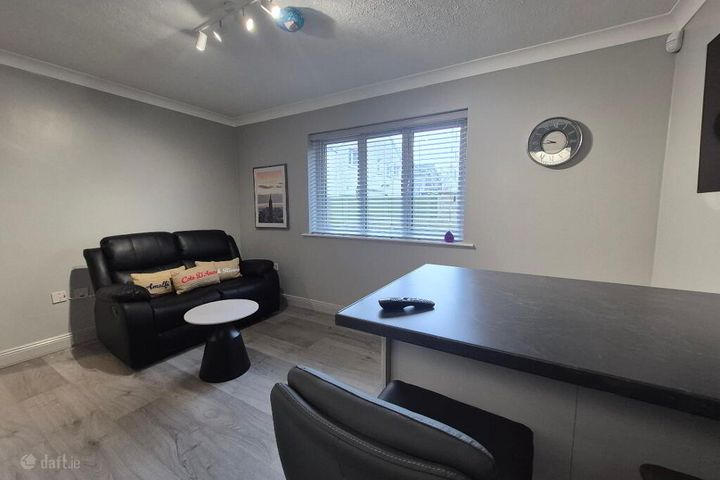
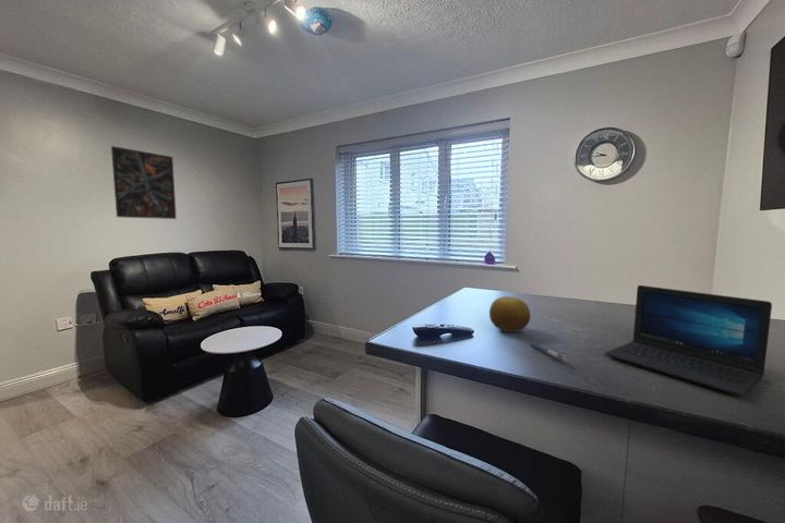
+ pen (546, 350)
+ fruit (509, 314)
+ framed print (146, 185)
+ laptop (680, 330)
